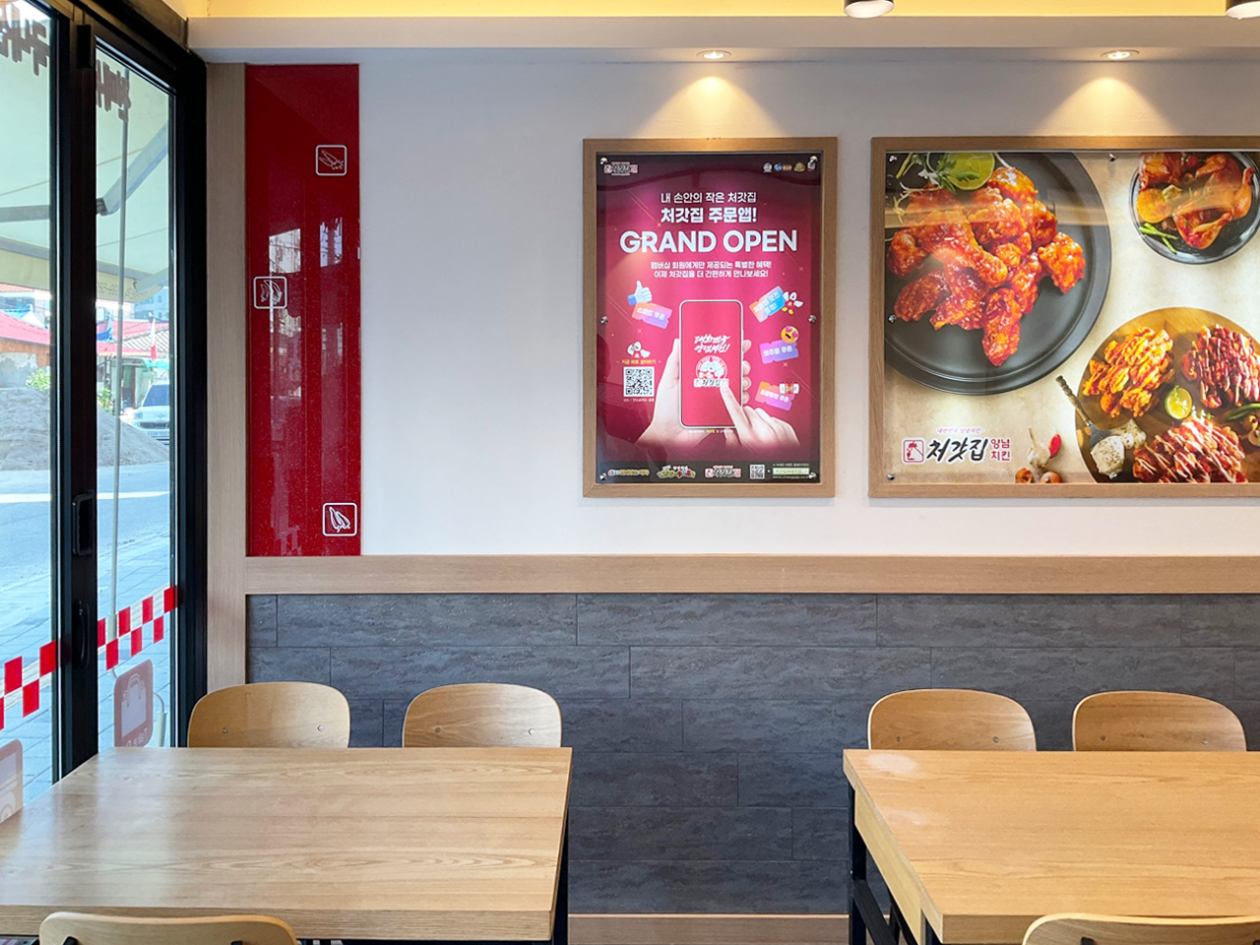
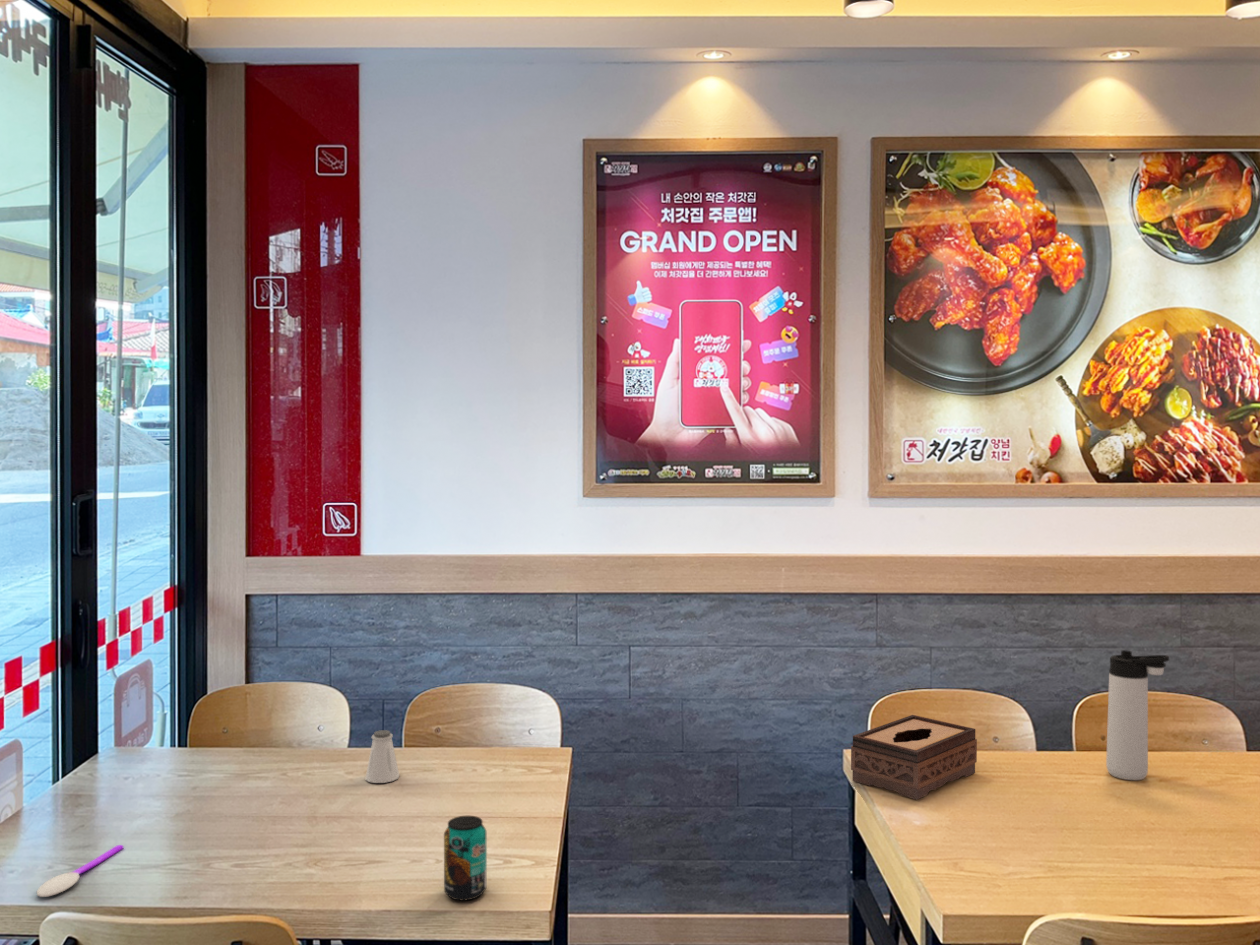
+ spoon (83, 868)
+ beverage can (465, 857)
+ thermos bottle (1137, 714)
+ saltshaker (382, 754)
+ tissue box (914, 754)
